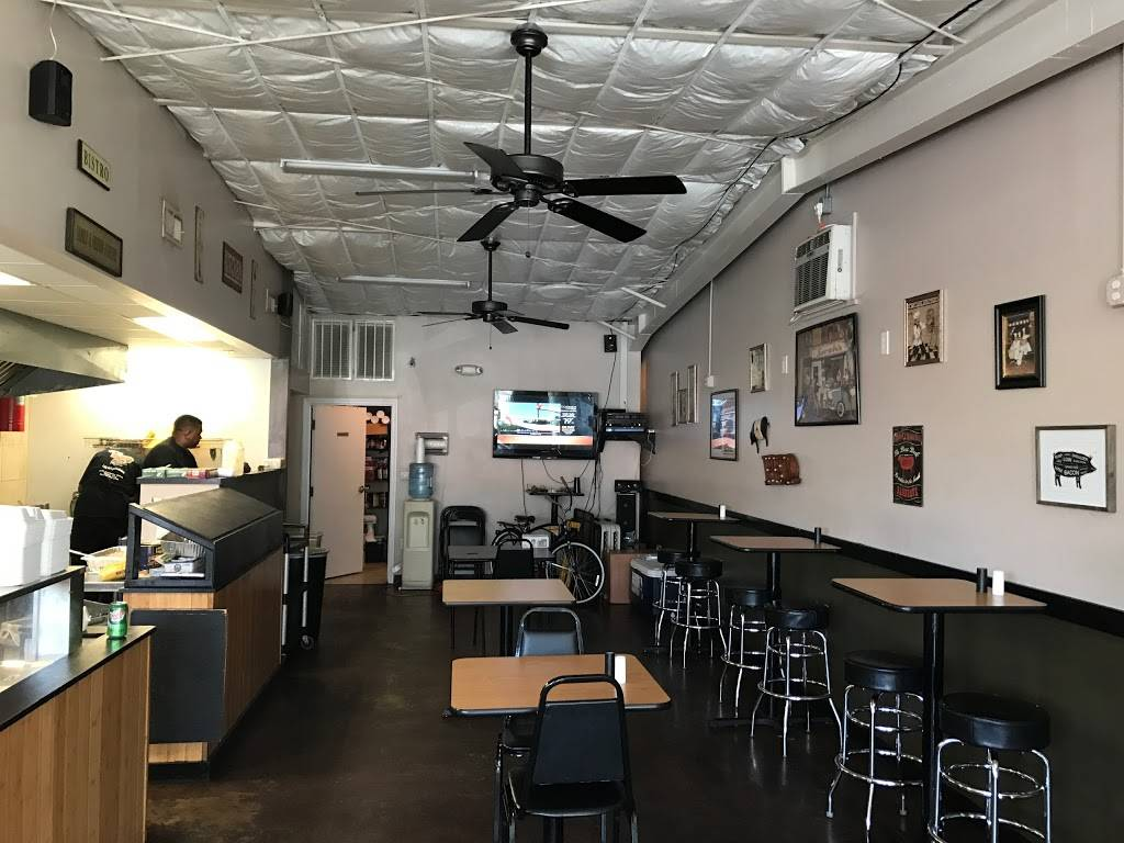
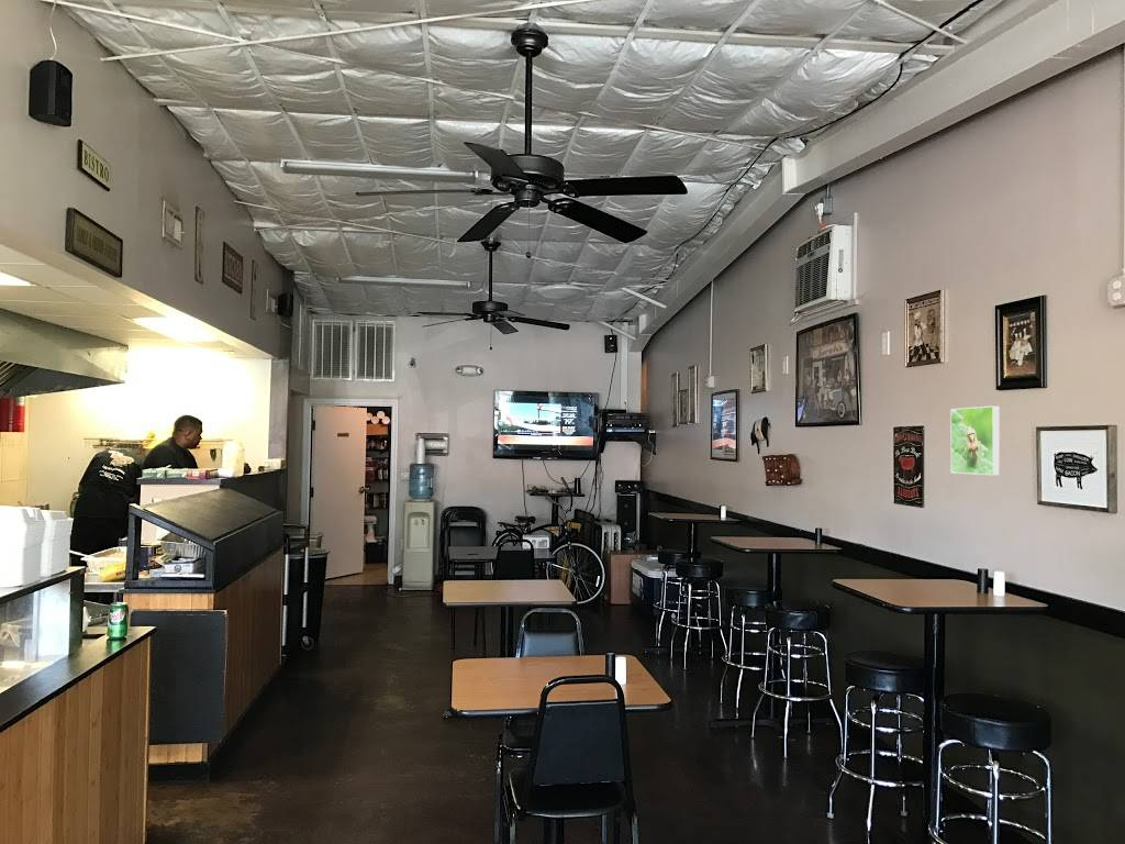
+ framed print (973, 441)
